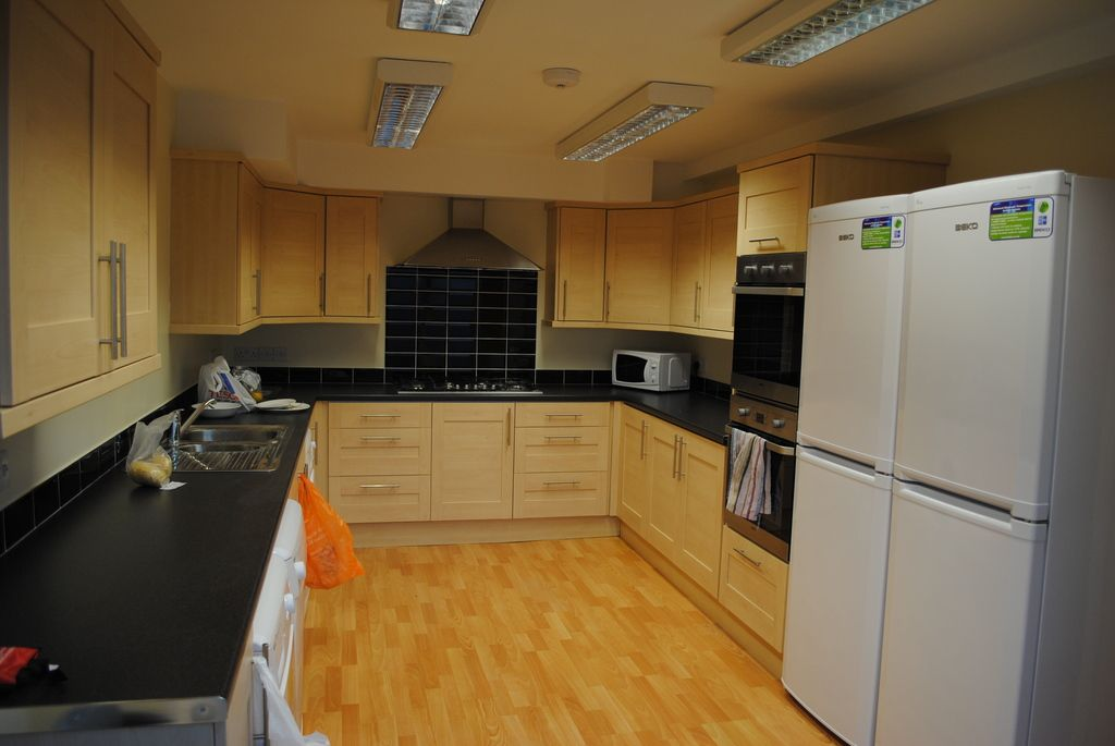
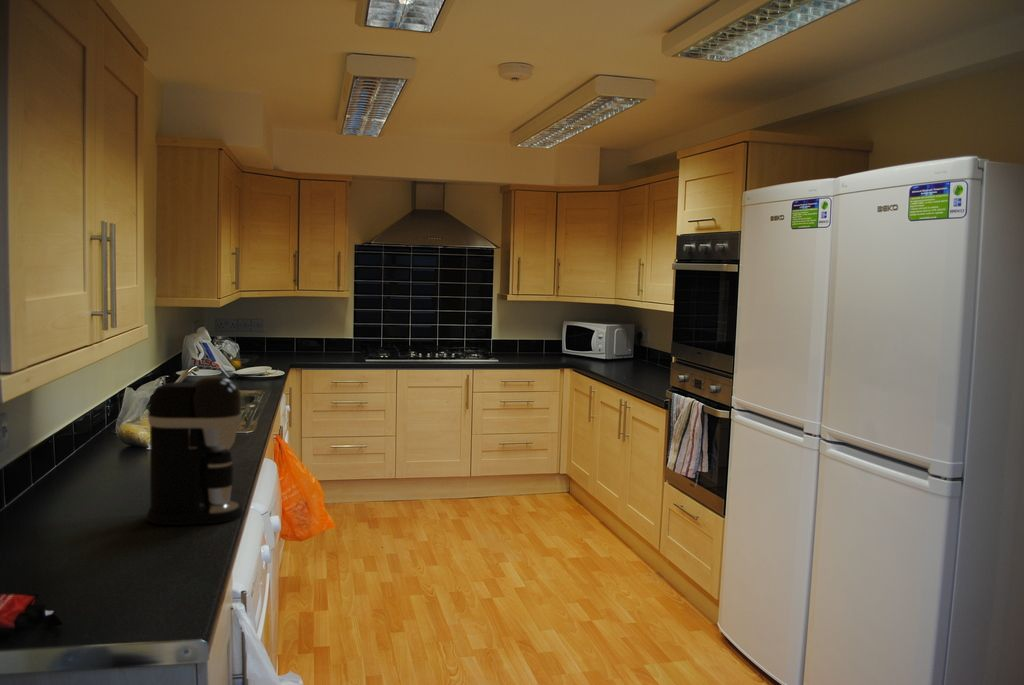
+ coffee maker (195, 446)
